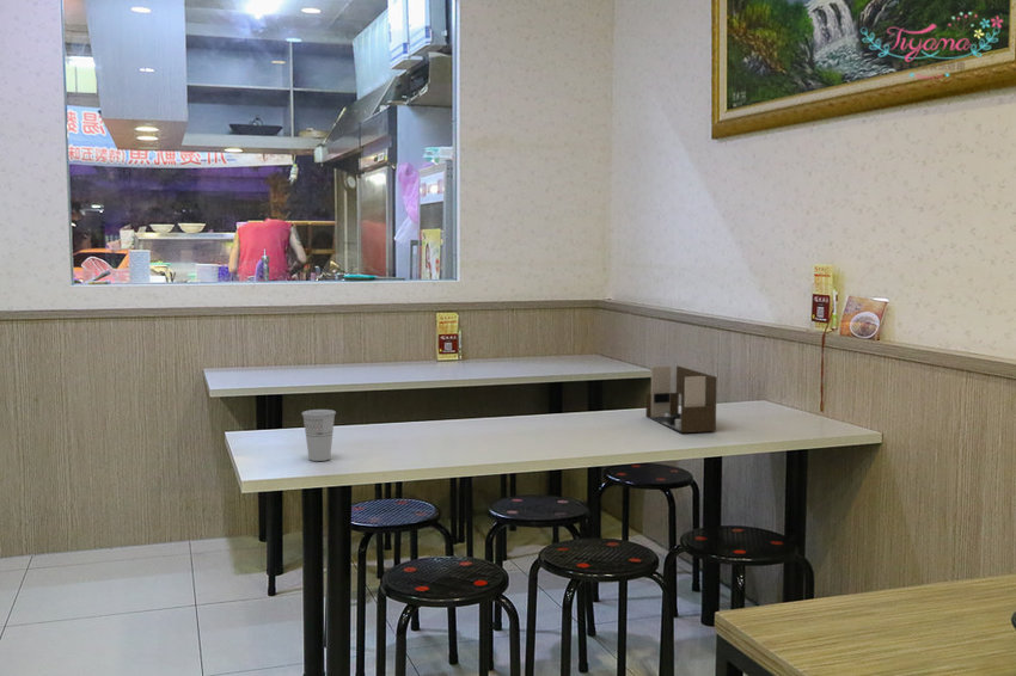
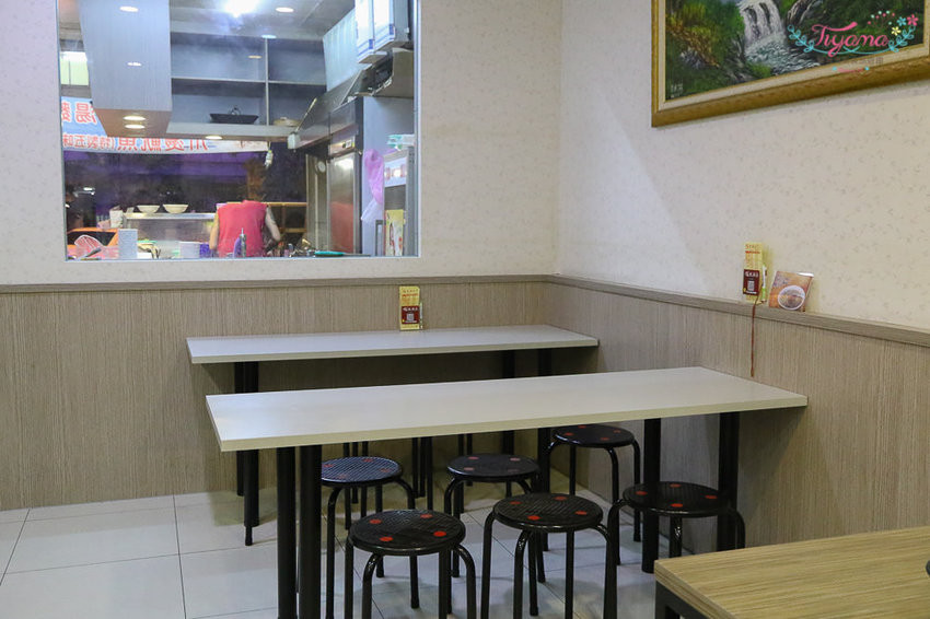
- cup (319, 435)
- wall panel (678, 397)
